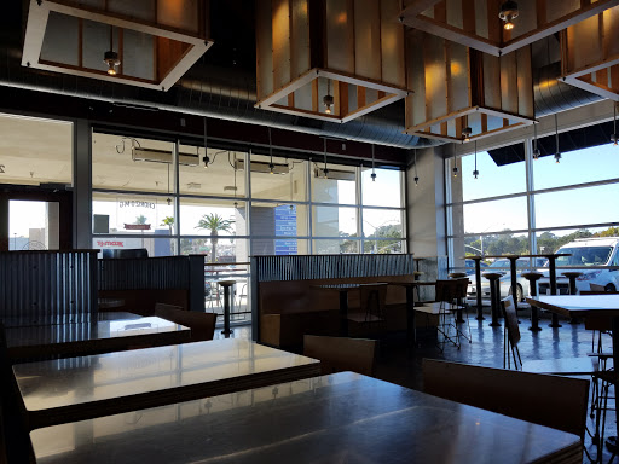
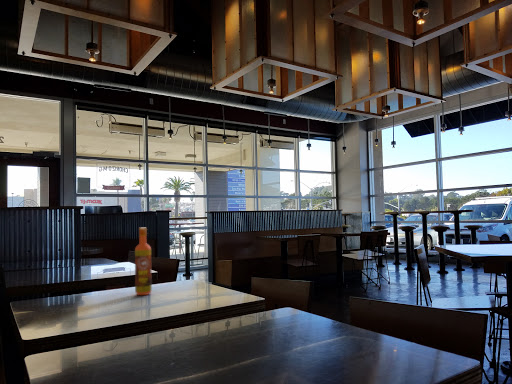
+ hot sauce (143, 260)
